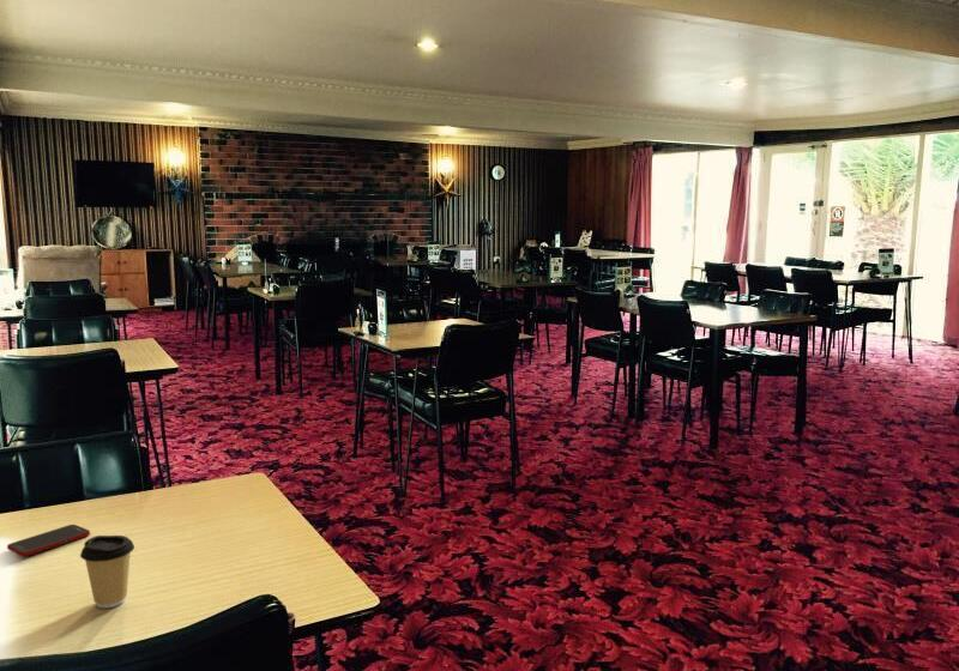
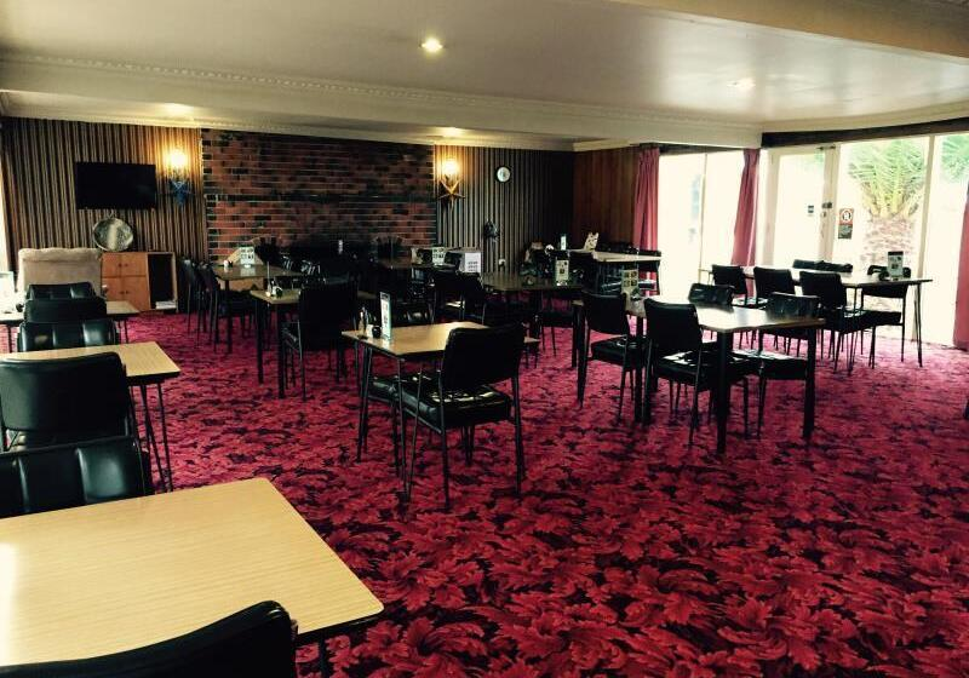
- cell phone (49, 539)
- coffee cup (108, 570)
